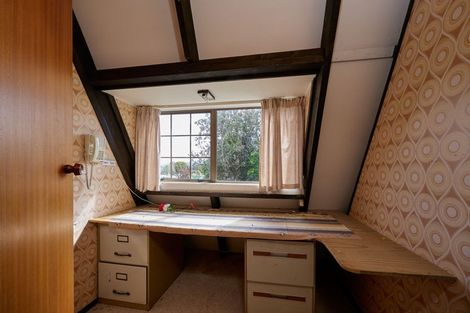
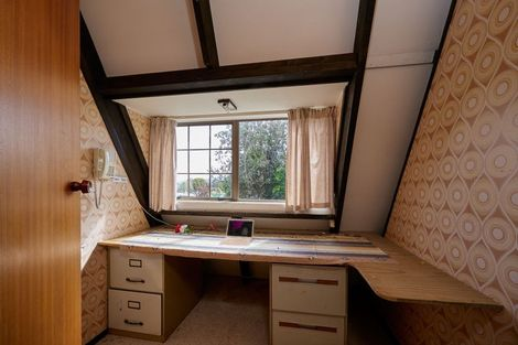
+ laptop (237, 230)
